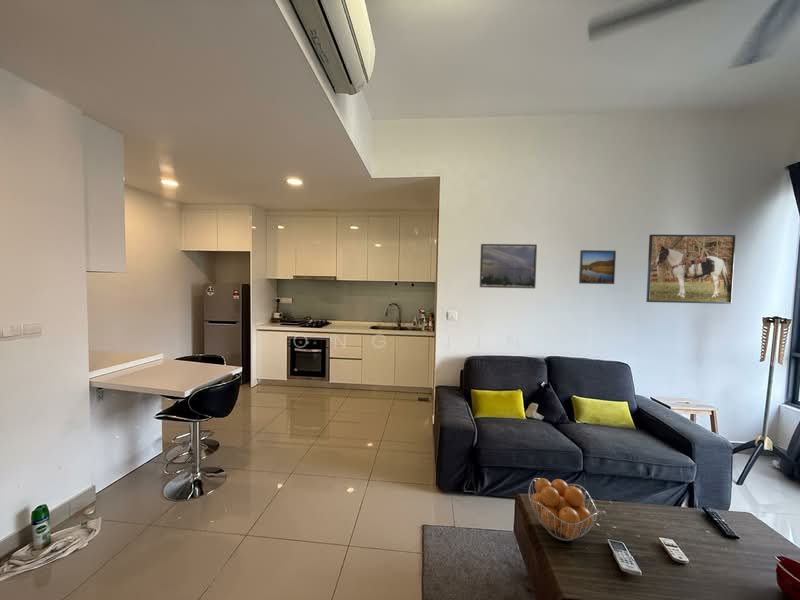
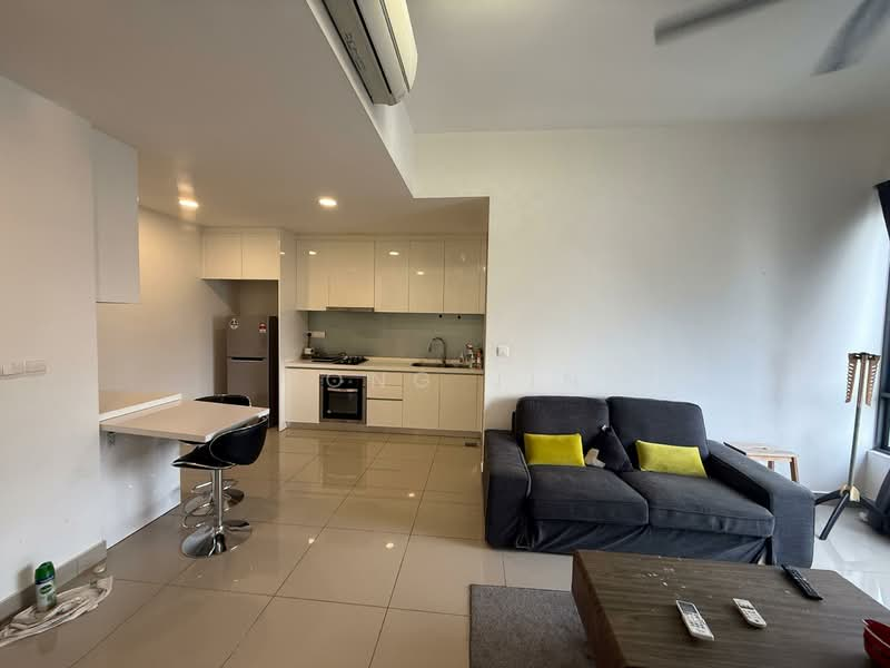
- fruit basket (561, 508)
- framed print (690, 269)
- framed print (507, 266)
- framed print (597, 267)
